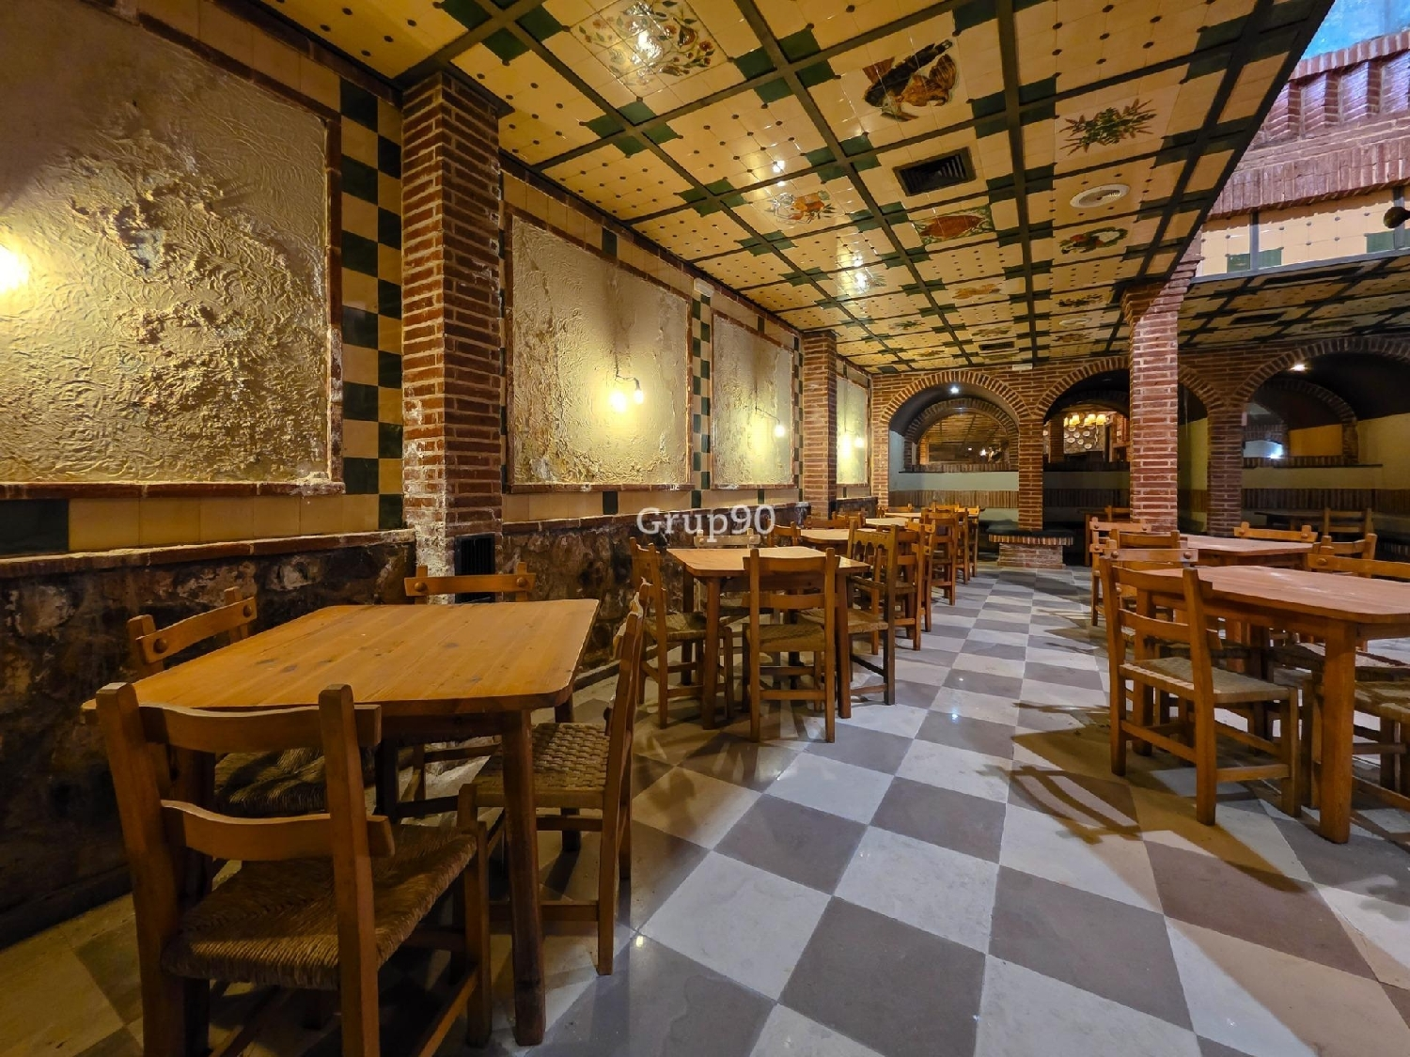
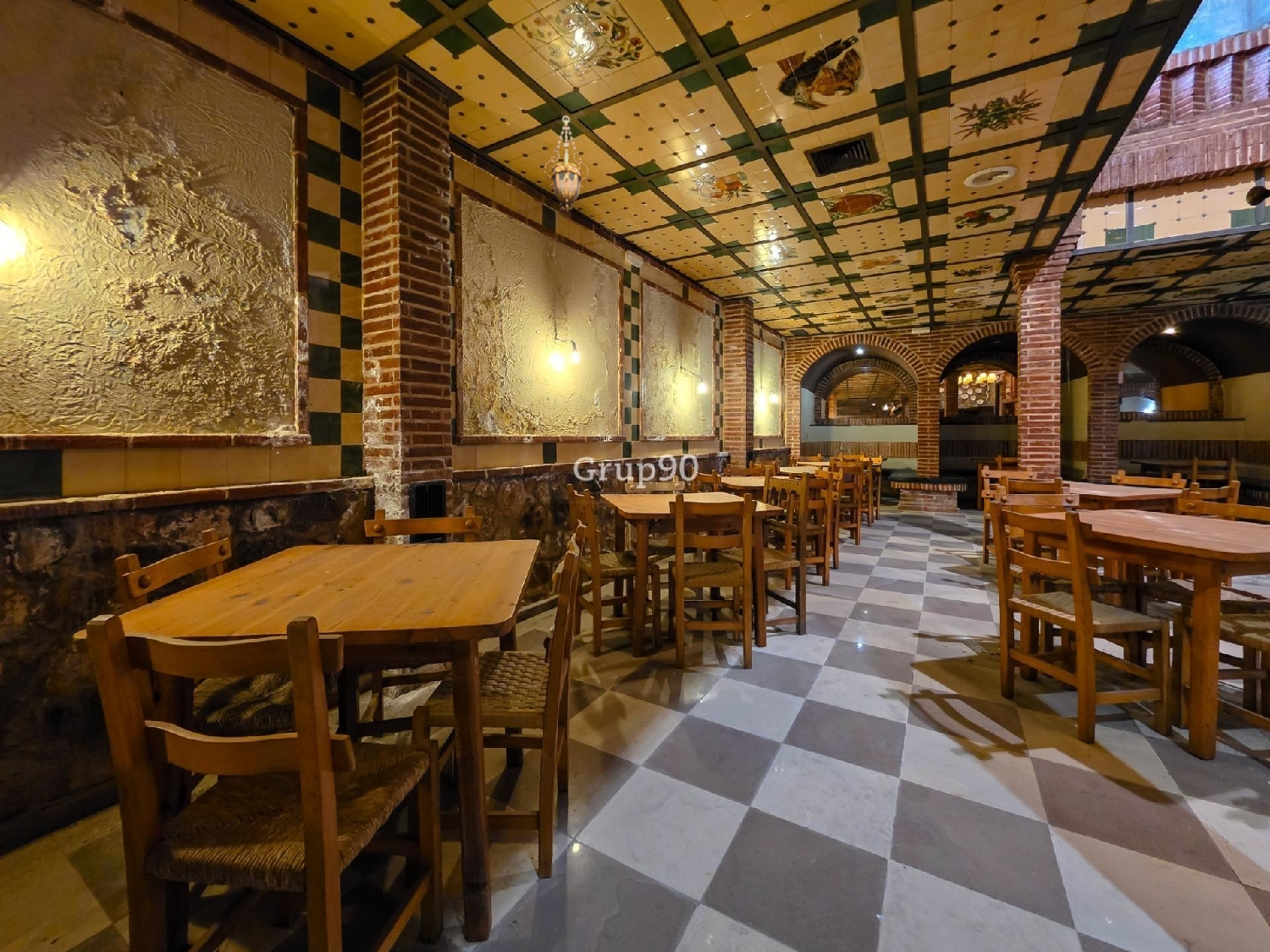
+ hanging lantern (566, 163)
